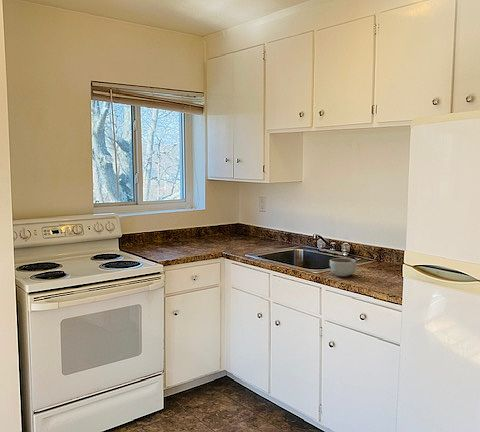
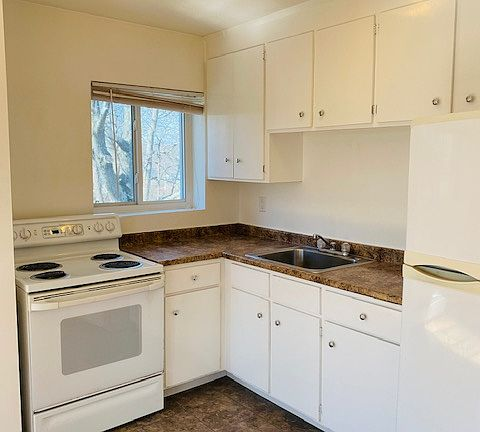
- bowl (342, 267)
